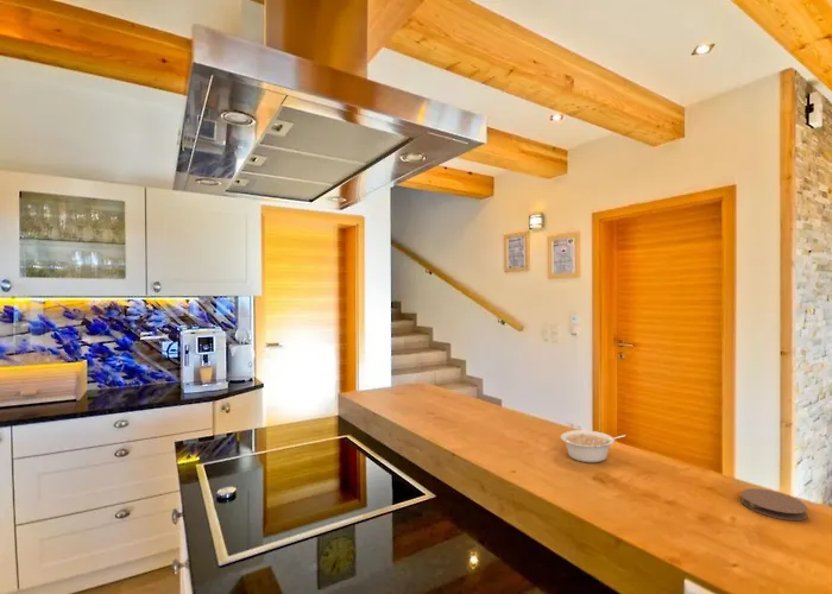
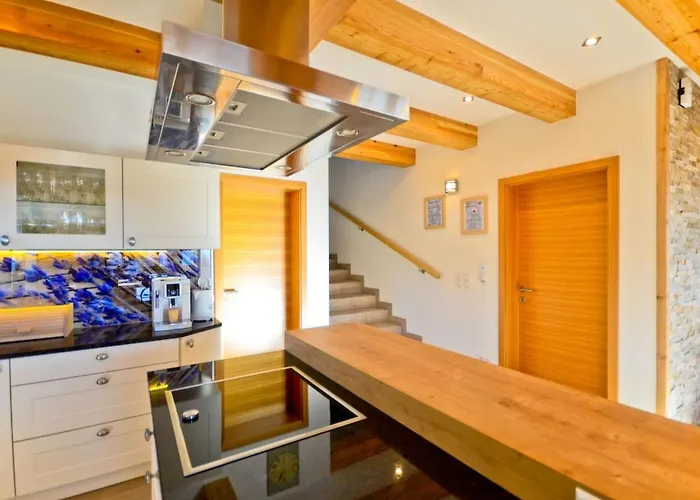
- legume (588, 444)
- coaster (773, 503)
